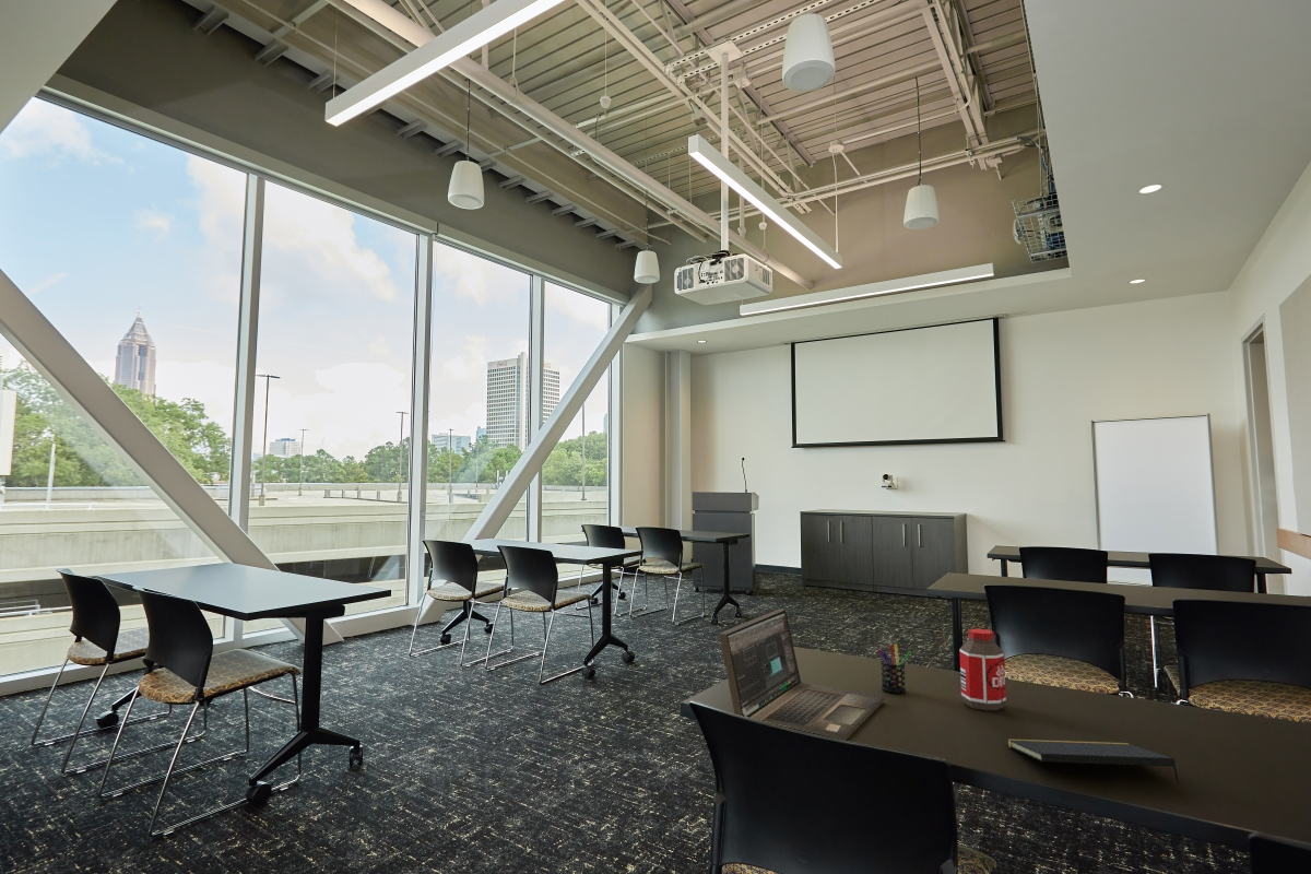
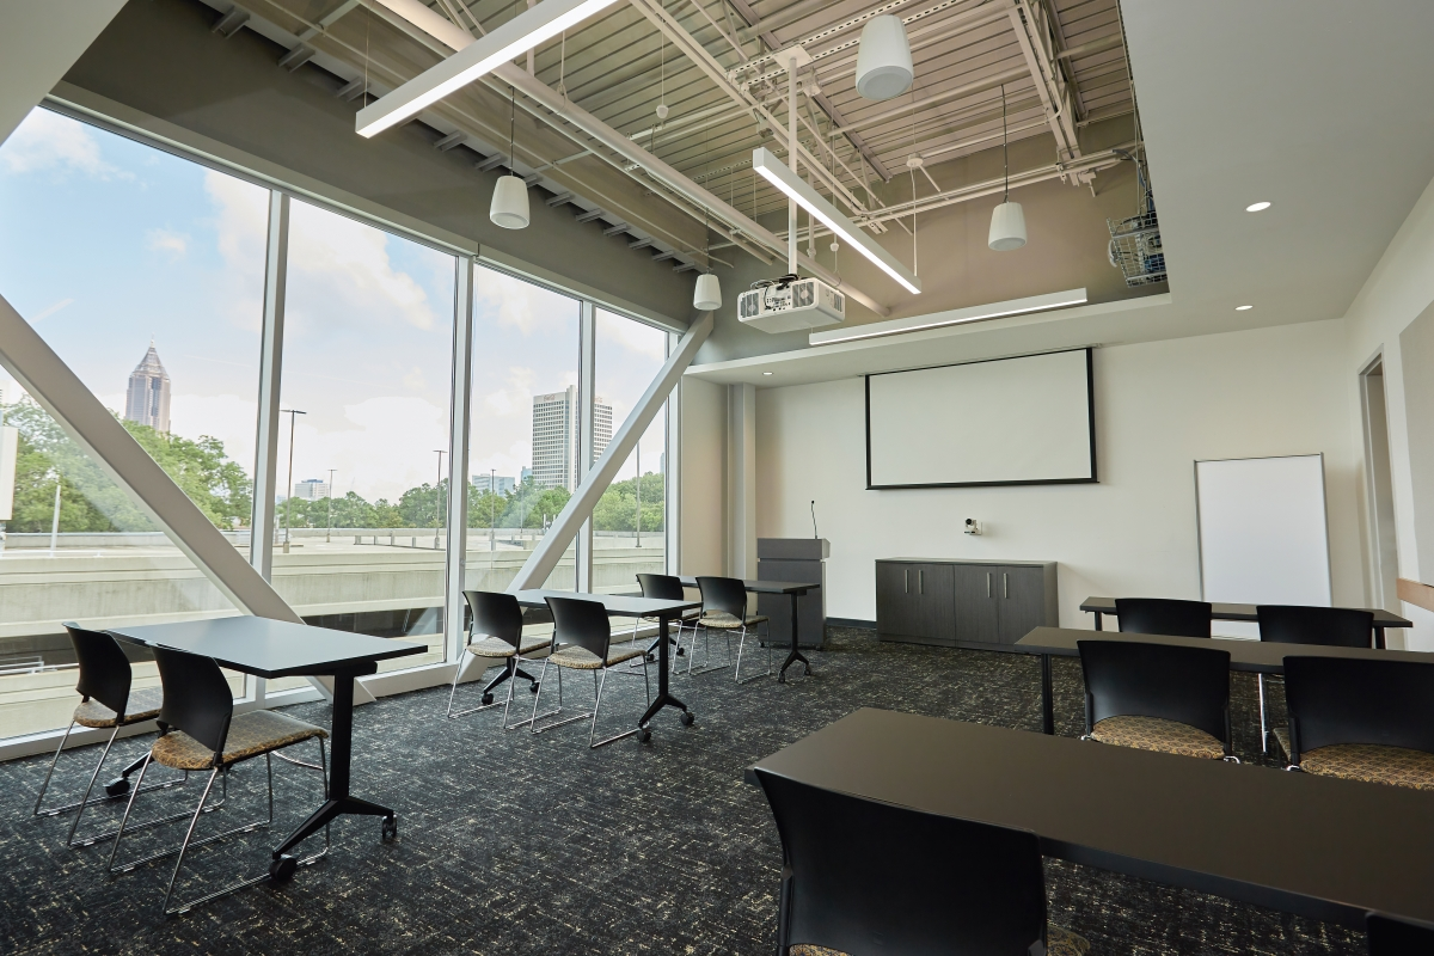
- laptop (798, 669)
- pen holder (895, 666)
- bottle (982, 668)
- notepad (1084, 752)
